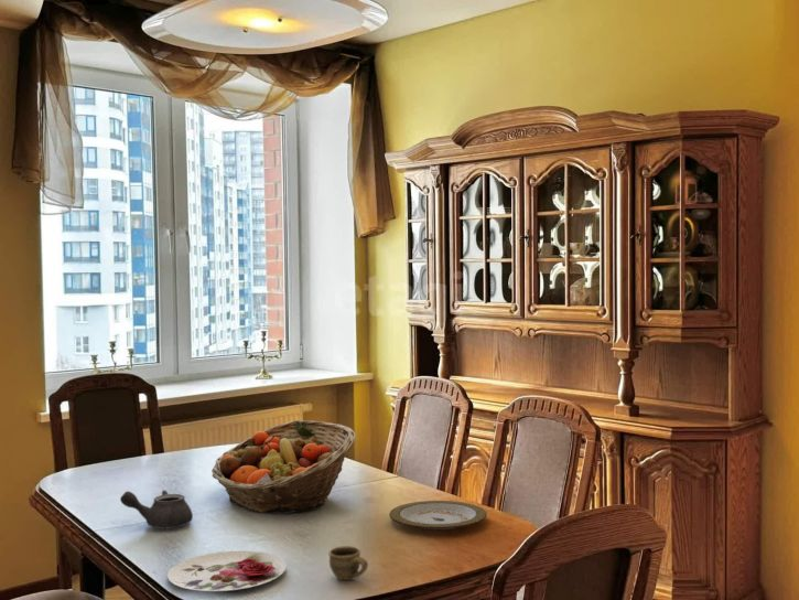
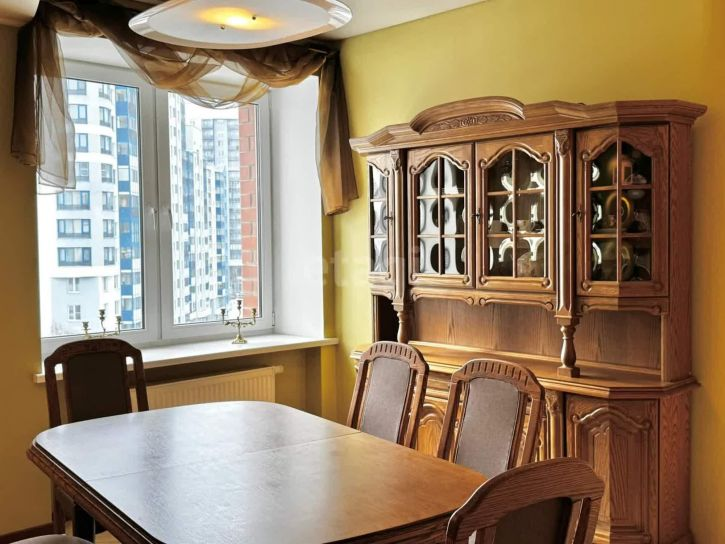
- fruit basket (283, 463)
- cup (348, 566)
- plate (438, 516)
- teapot (156, 506)
- plate (227, 569)
